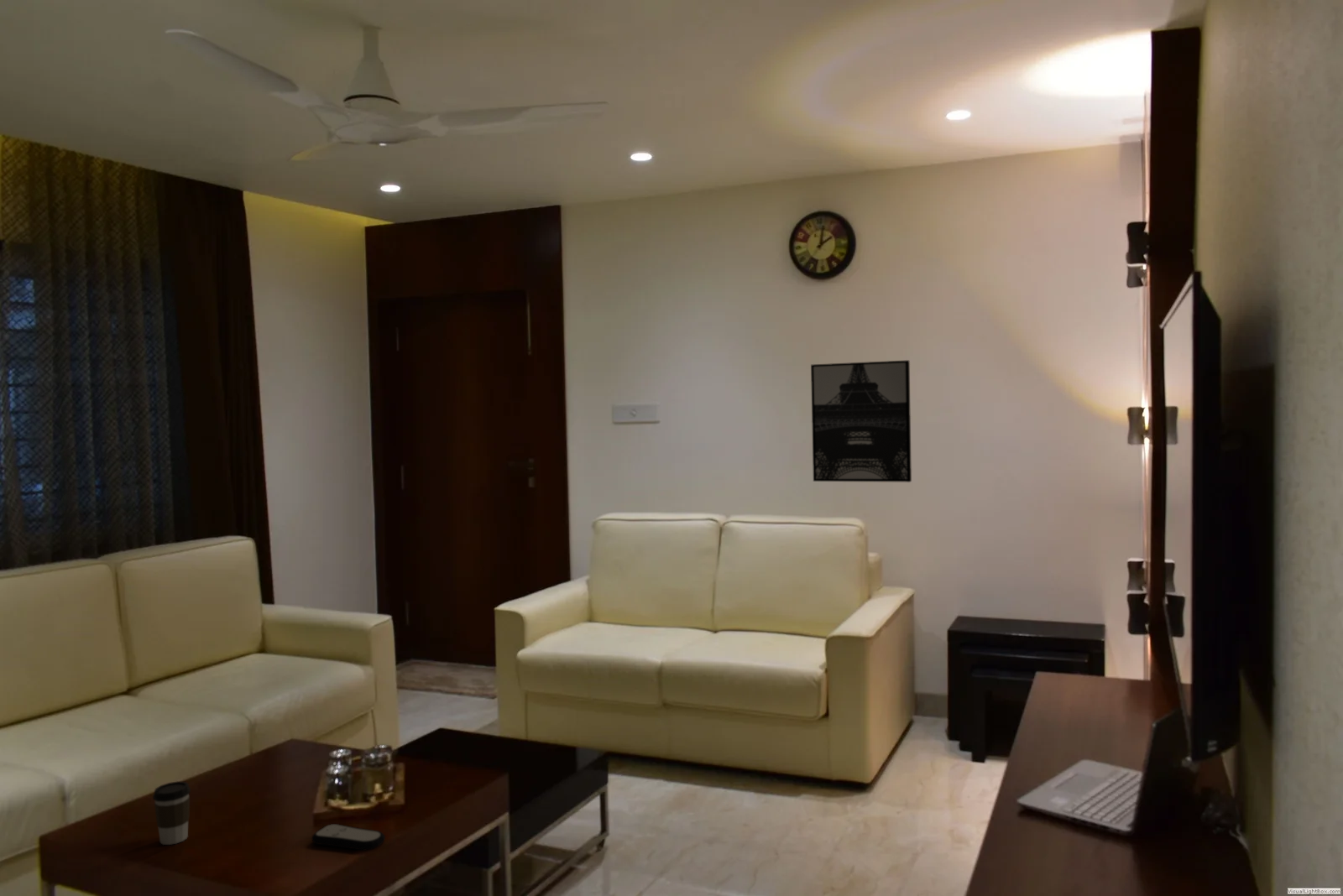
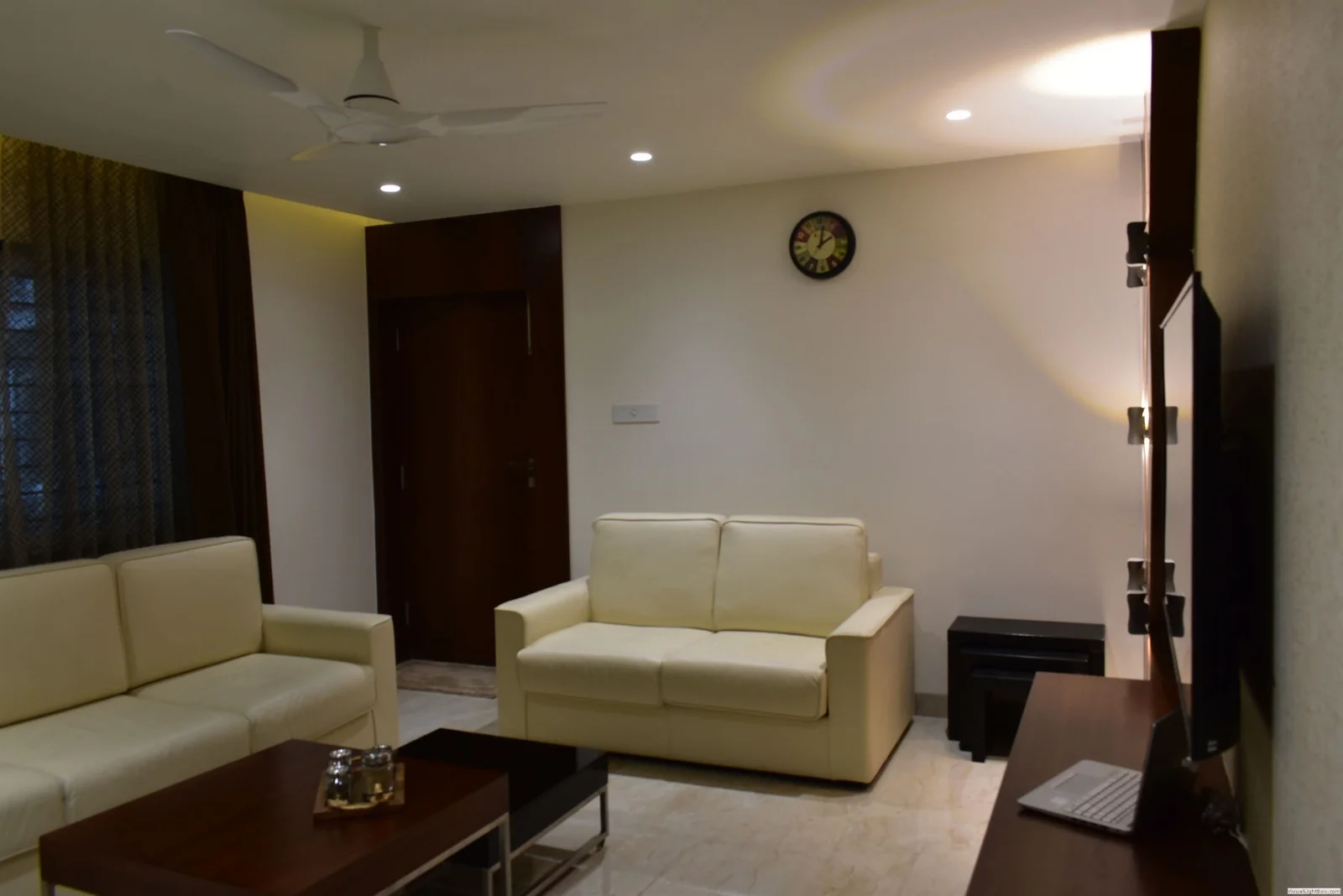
- wall art (860, 422)
- coffee cup (172, 813)
- remote control (349, 836)
